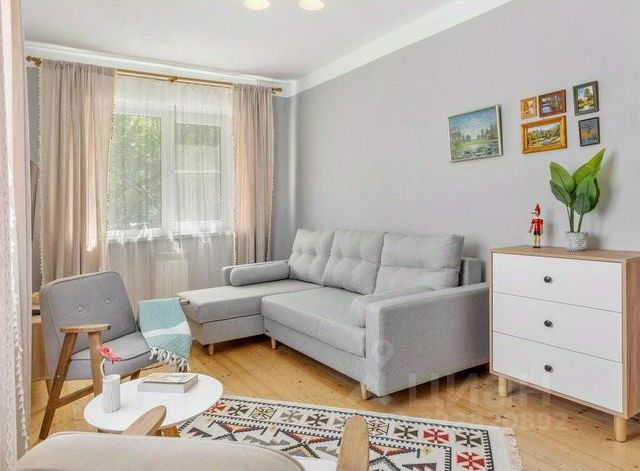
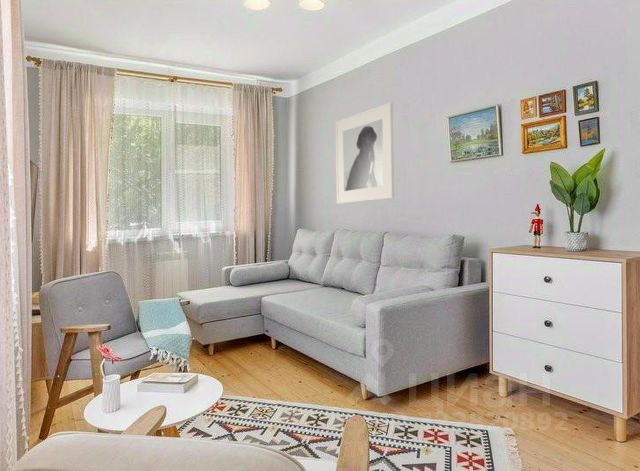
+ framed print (362, 157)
